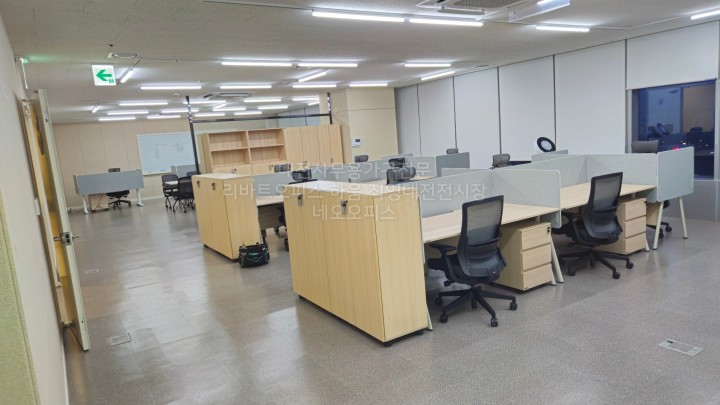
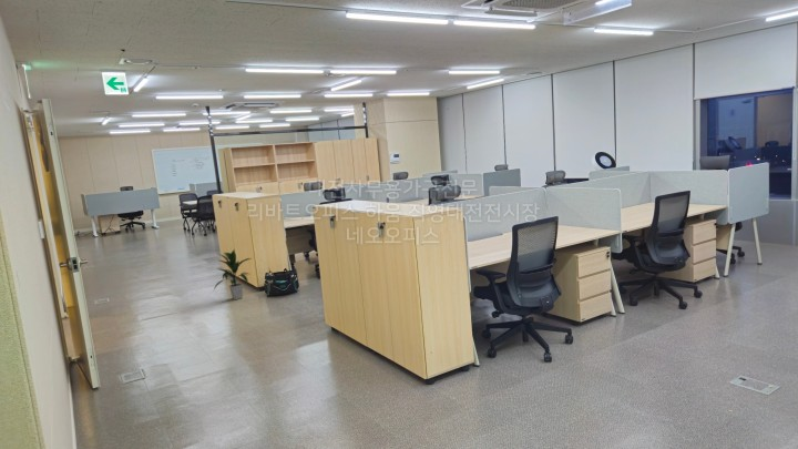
+ indoor plant (232, 274)
